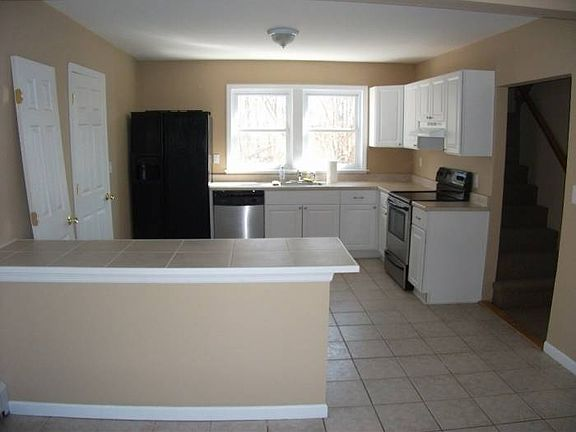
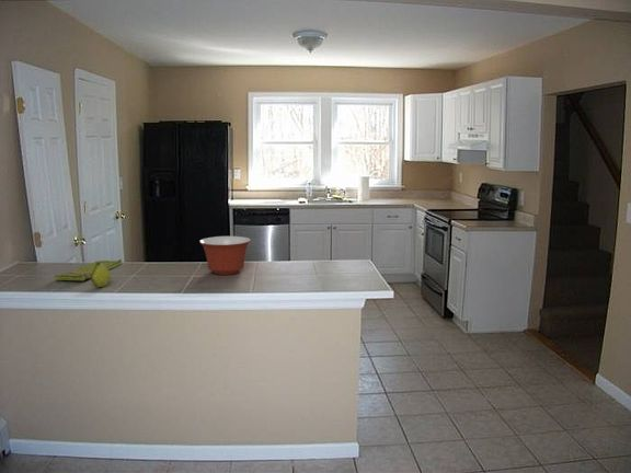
+ dish towel (90, 268)
+ mixing bowl (226, 255)
+ fruit (100, 274)
